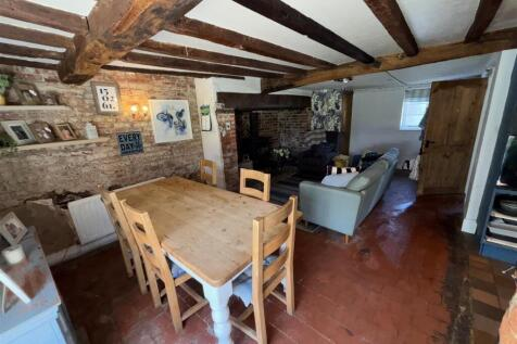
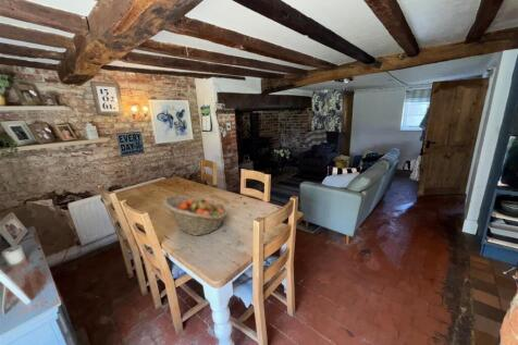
+ fruit basket (196, 211)
